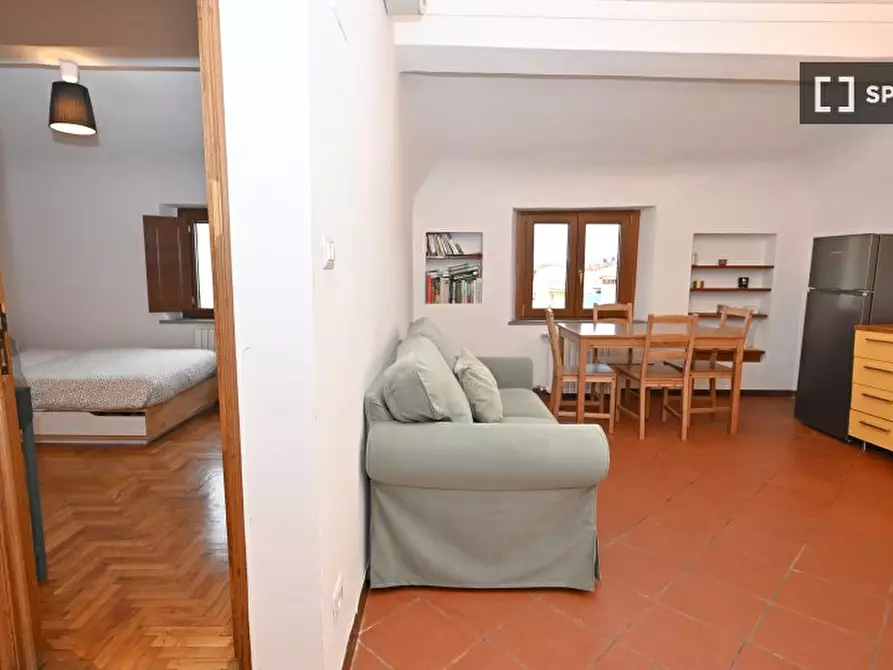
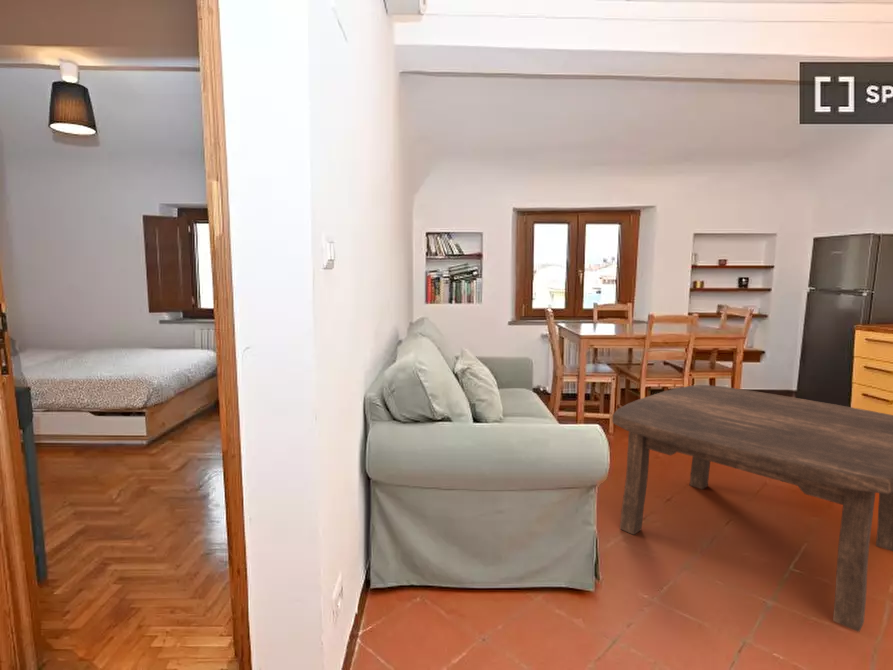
+ coffee table (761, 475)
